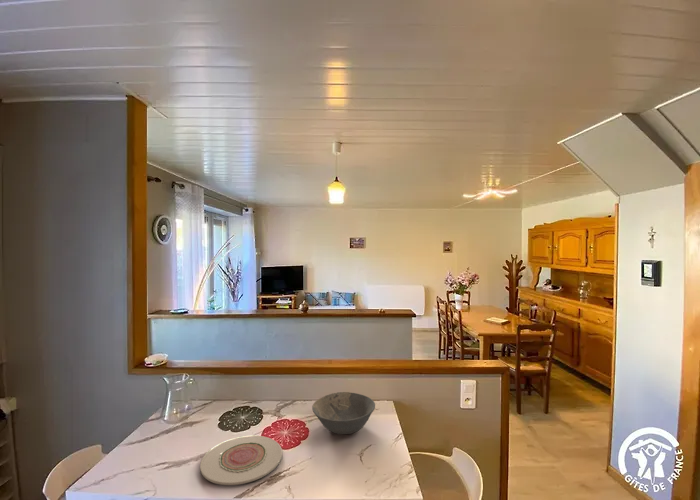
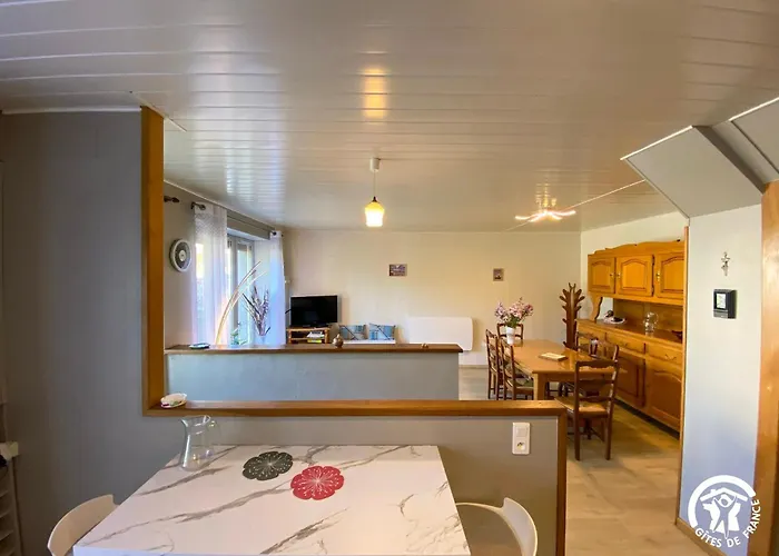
- bowl (343, 415)
- plate (242, 457)
